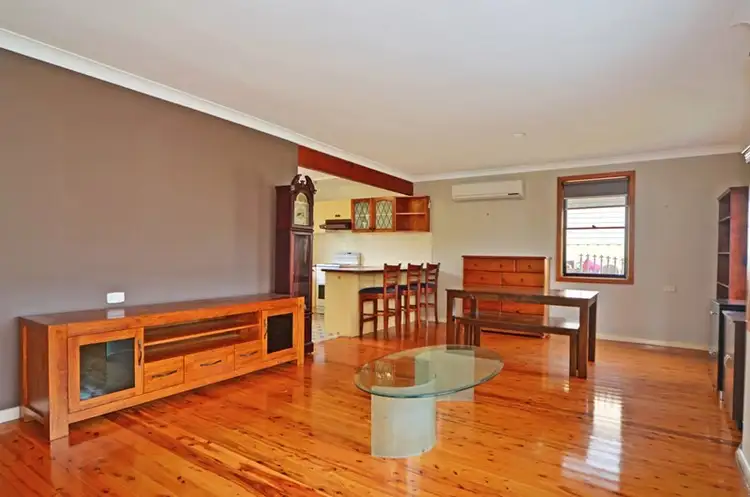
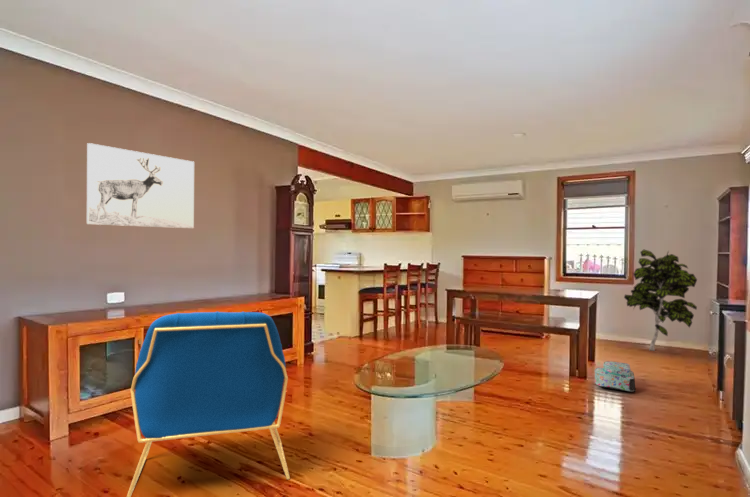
+ armchair (214, 387)
+ backpack (614, 375)
+ indoor plant (659, 299)
+ wall art (145, 189)
